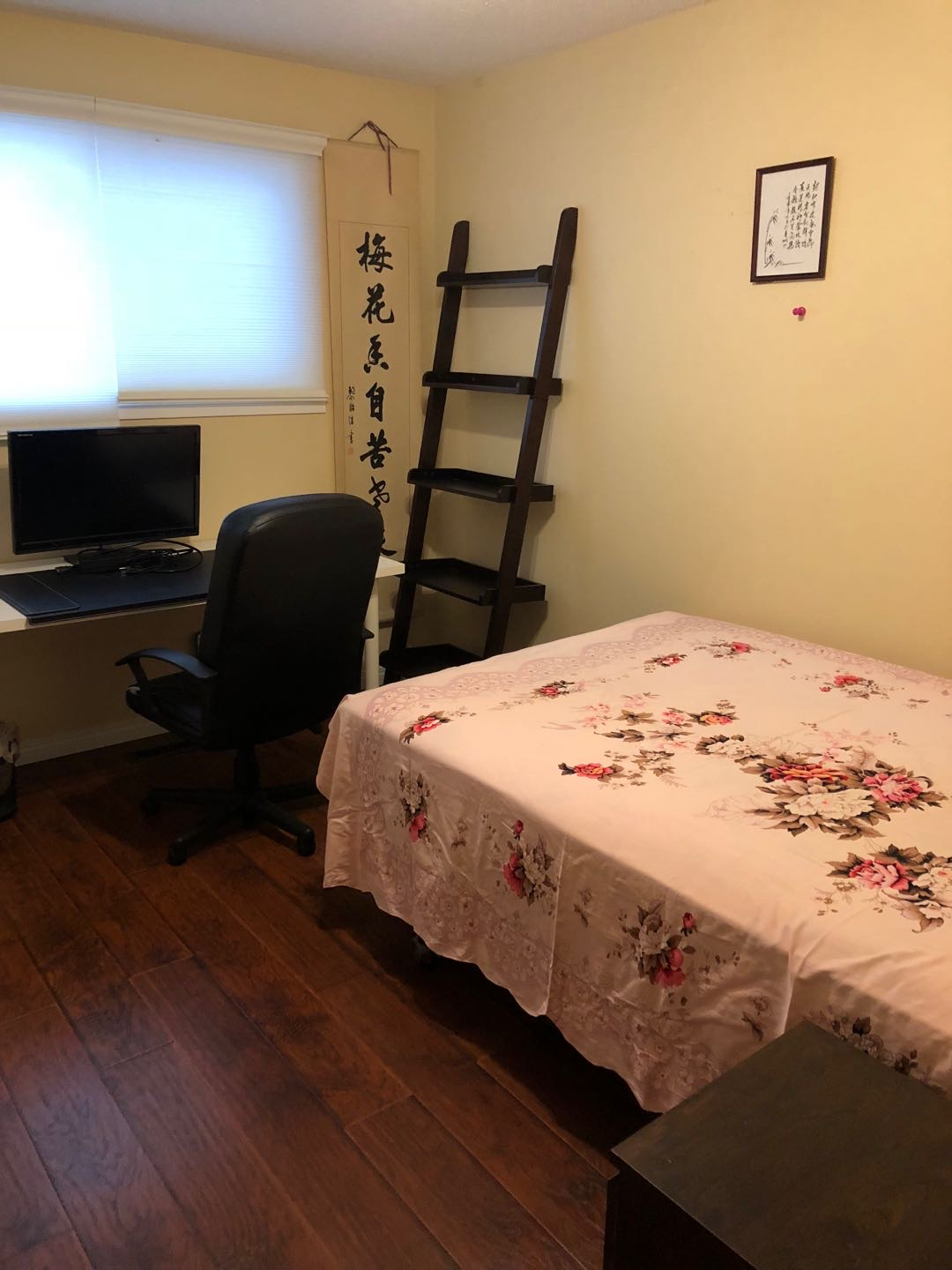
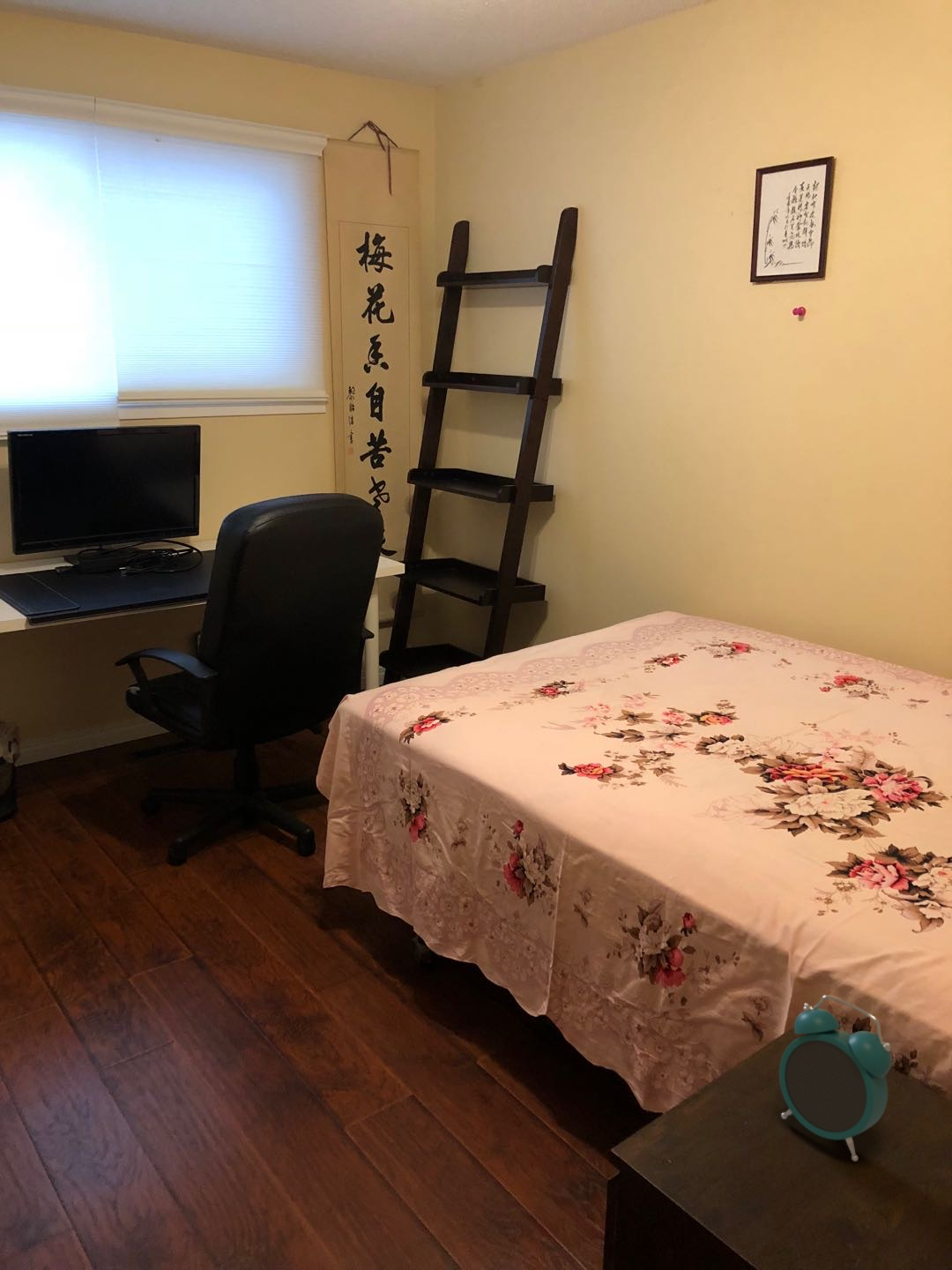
+ alarm clock (834, 1071)
